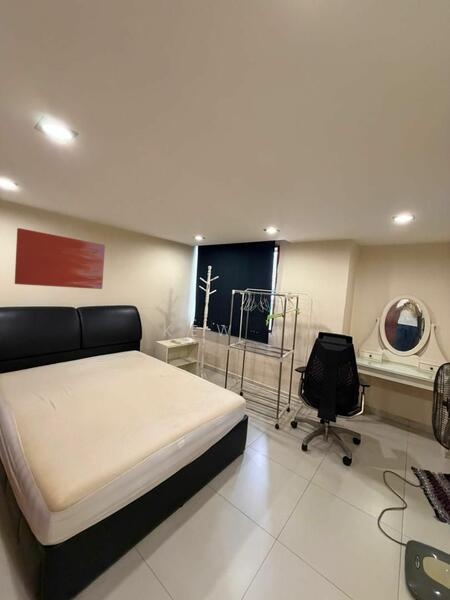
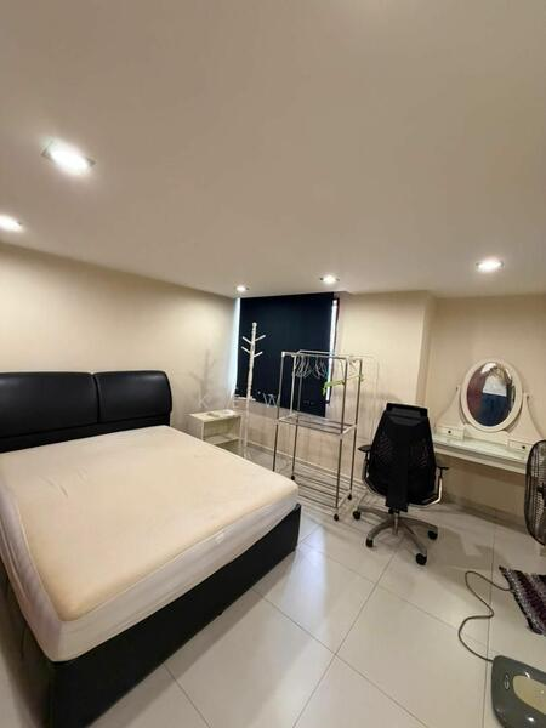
- wall art (64, 262)
